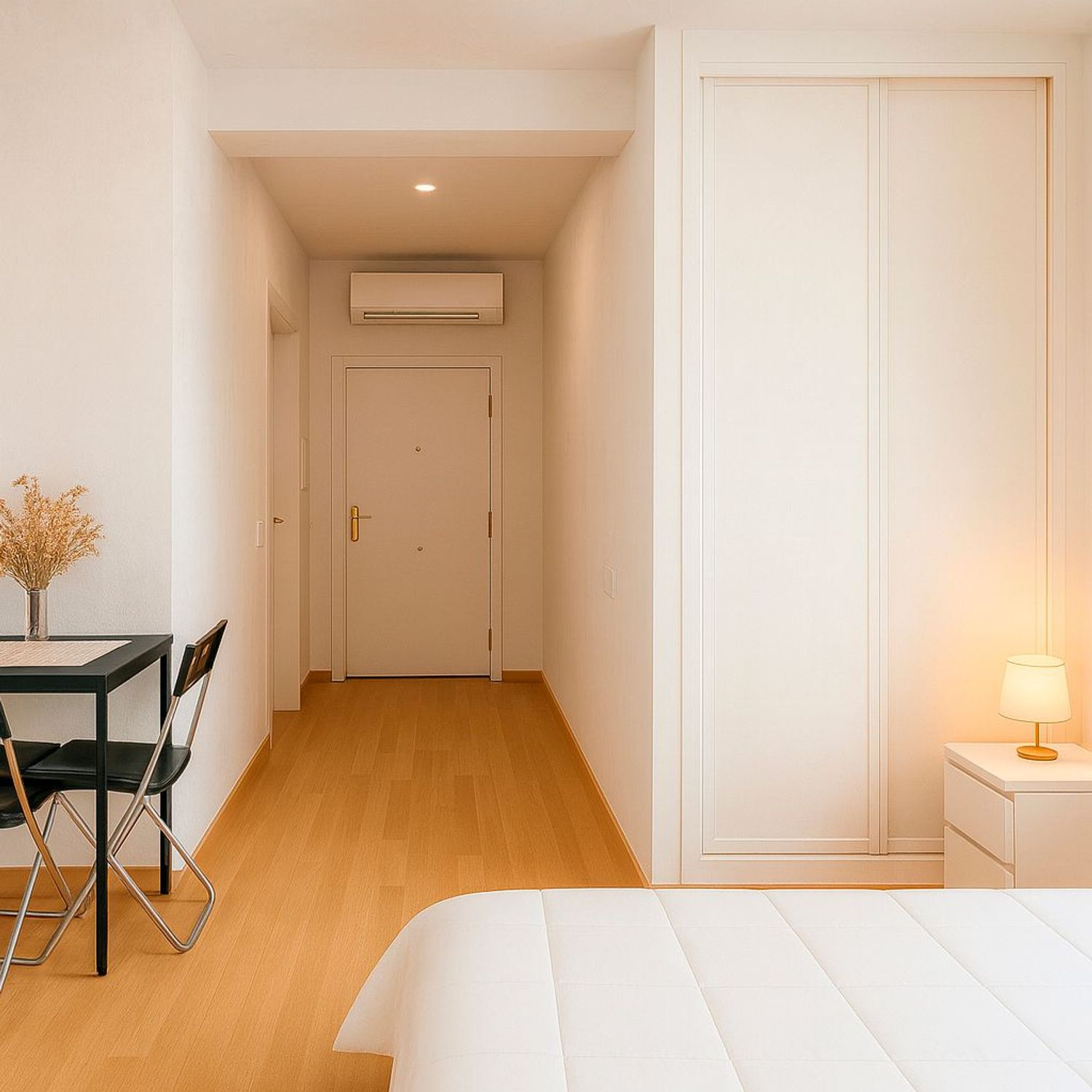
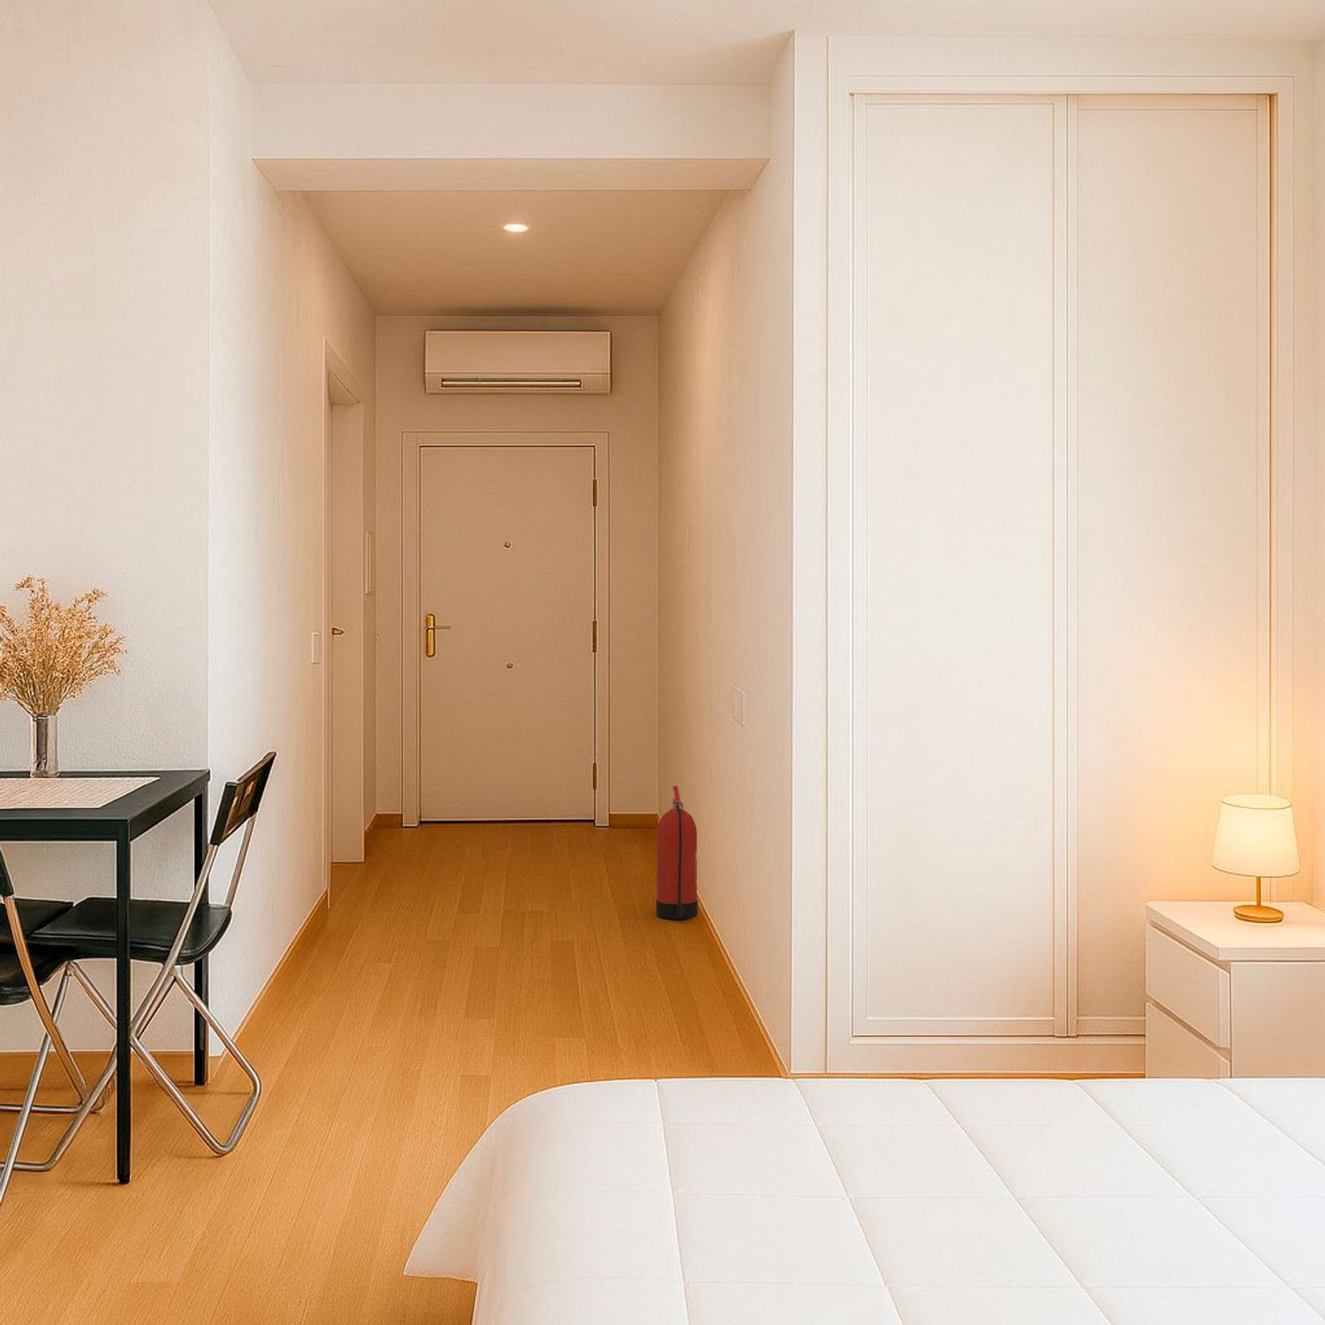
+ fire extinguisher (677, 853)
